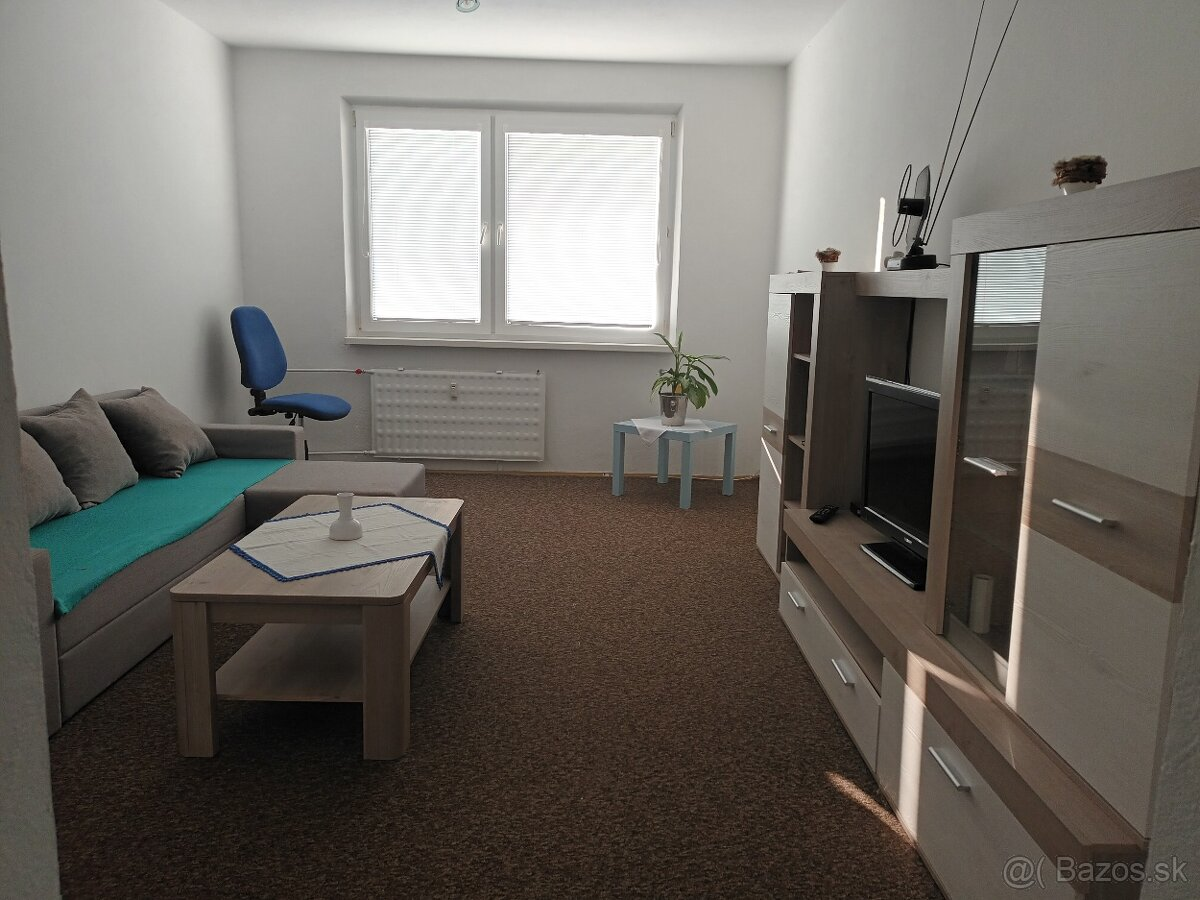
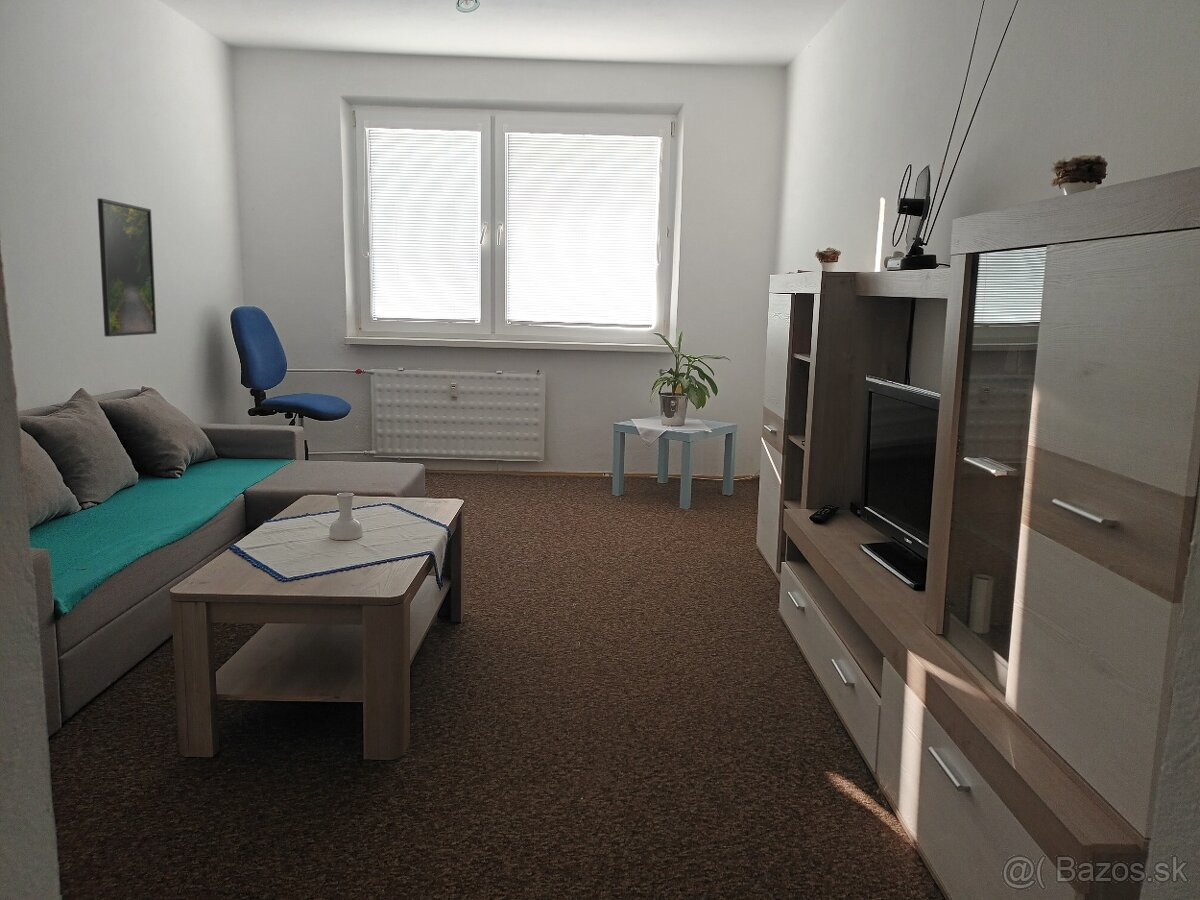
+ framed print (128, 270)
